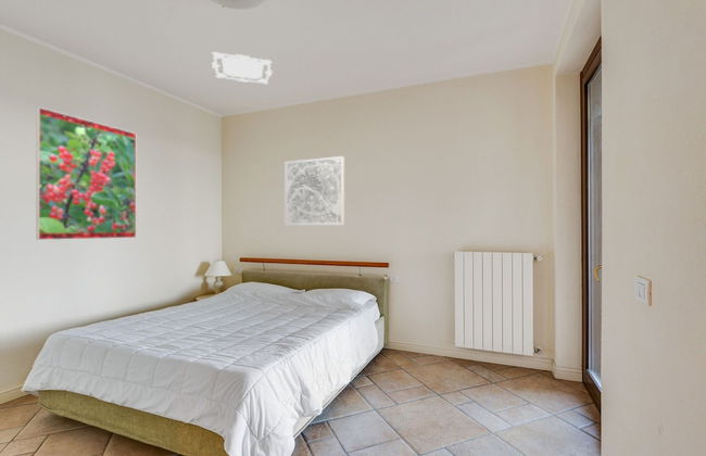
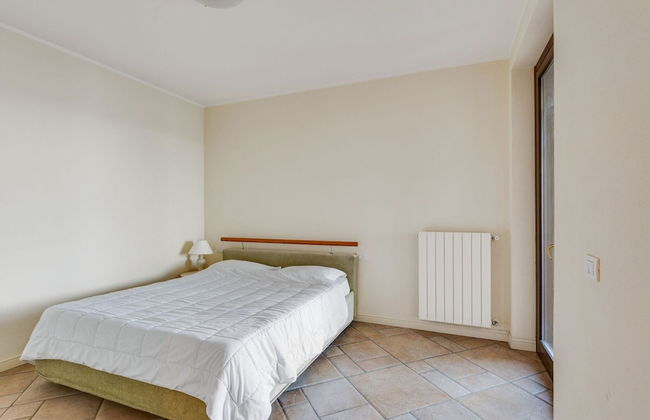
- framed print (91, 180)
- ceiling light (242, 67)
- wall art (313, 192)
